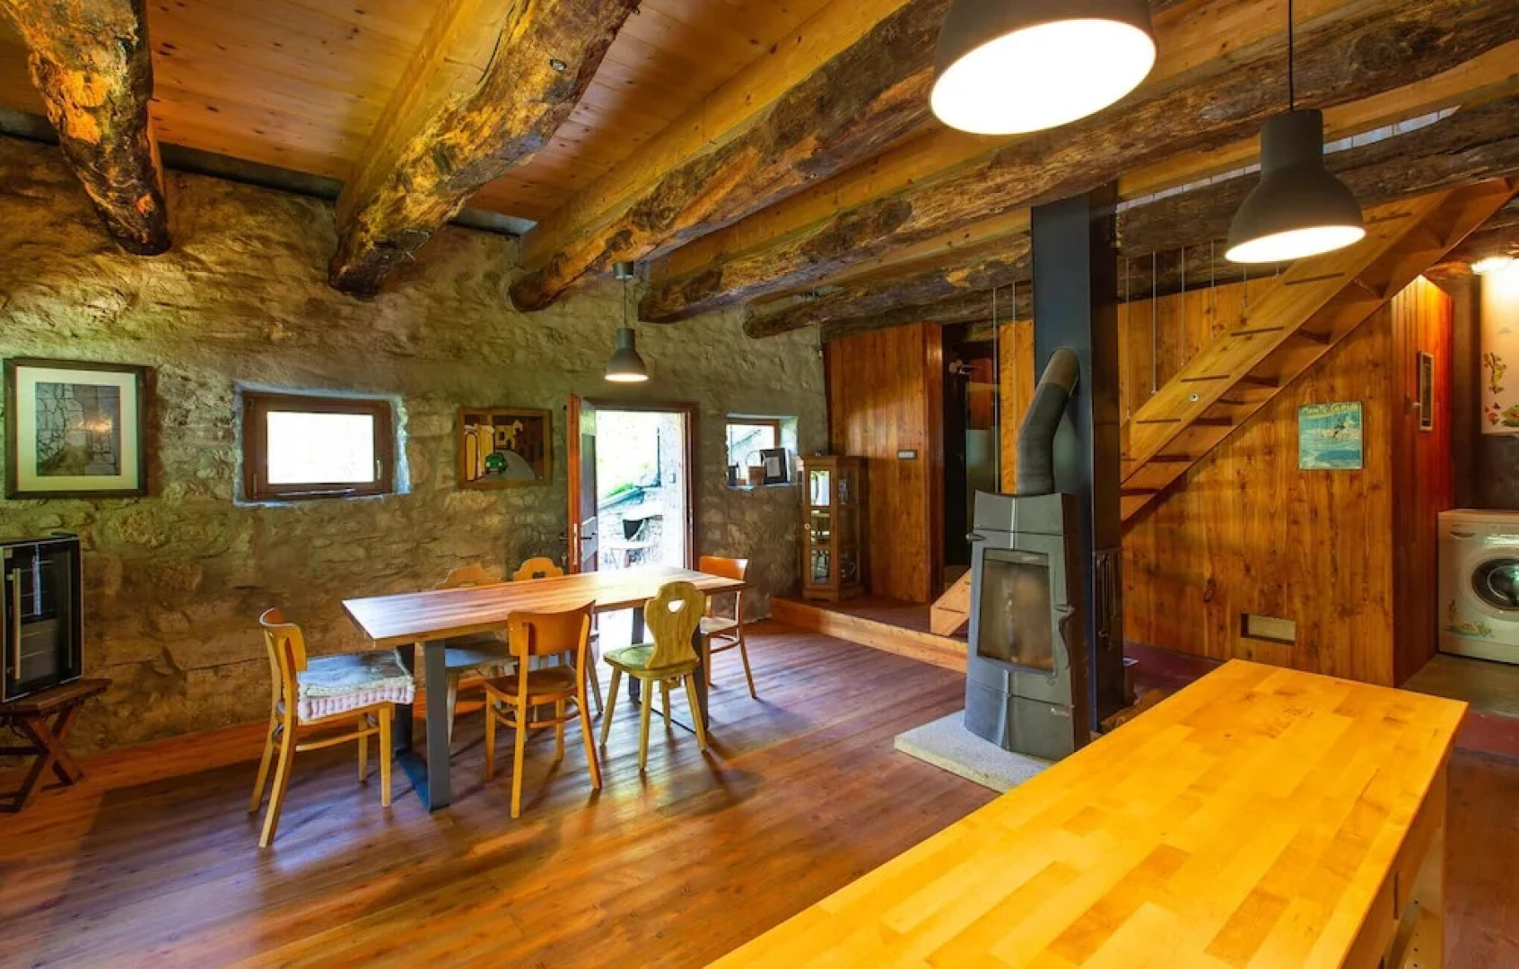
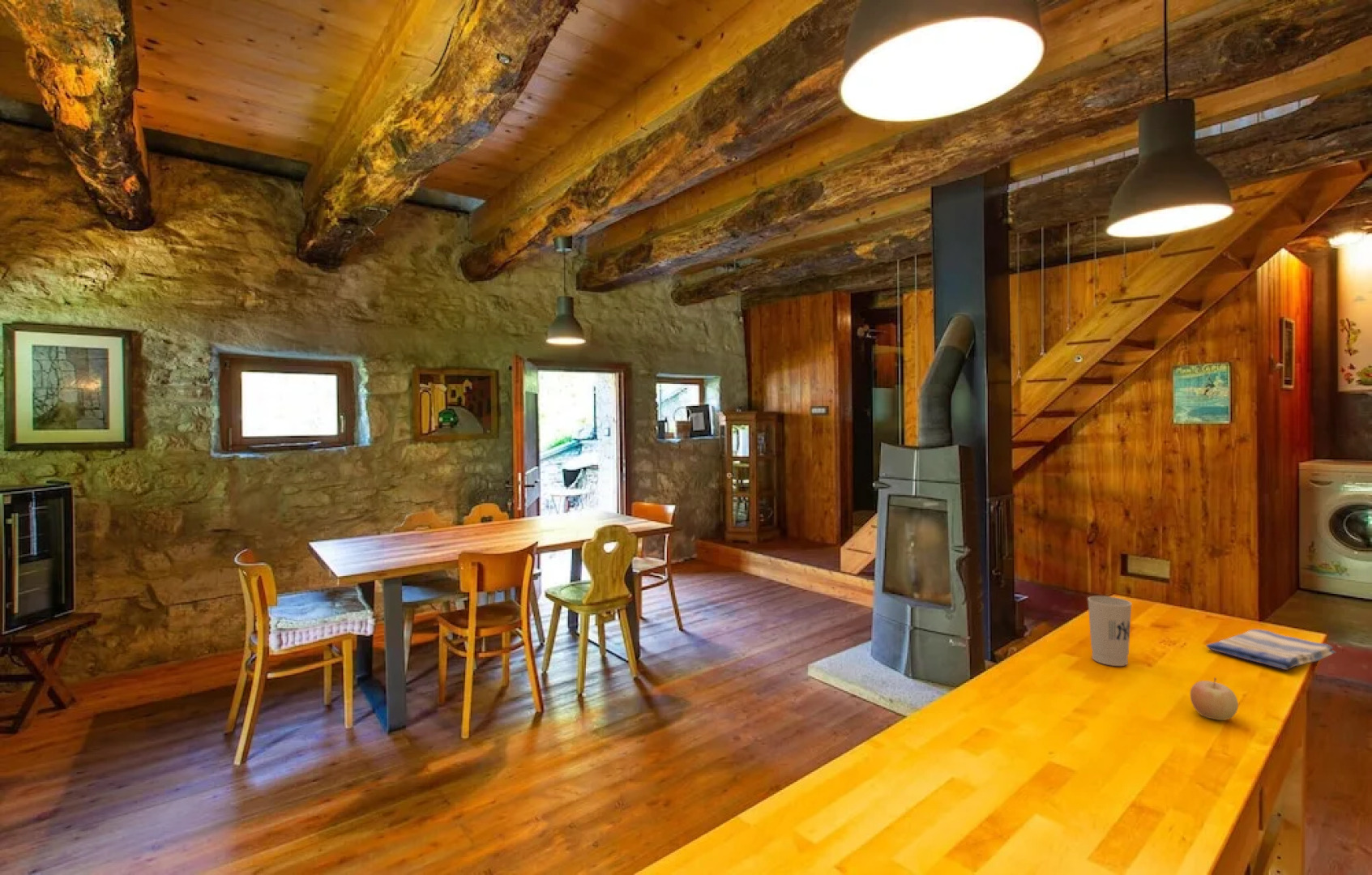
+ fruit (1212, 697)
+ cup (1109, 630)
+ dish towel (1269, 647)
